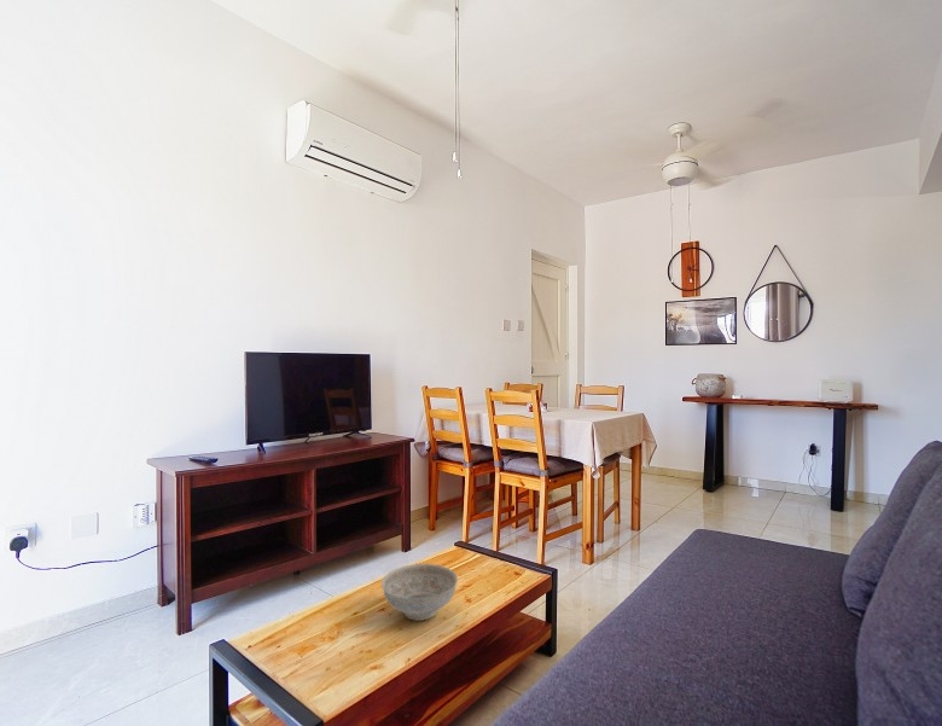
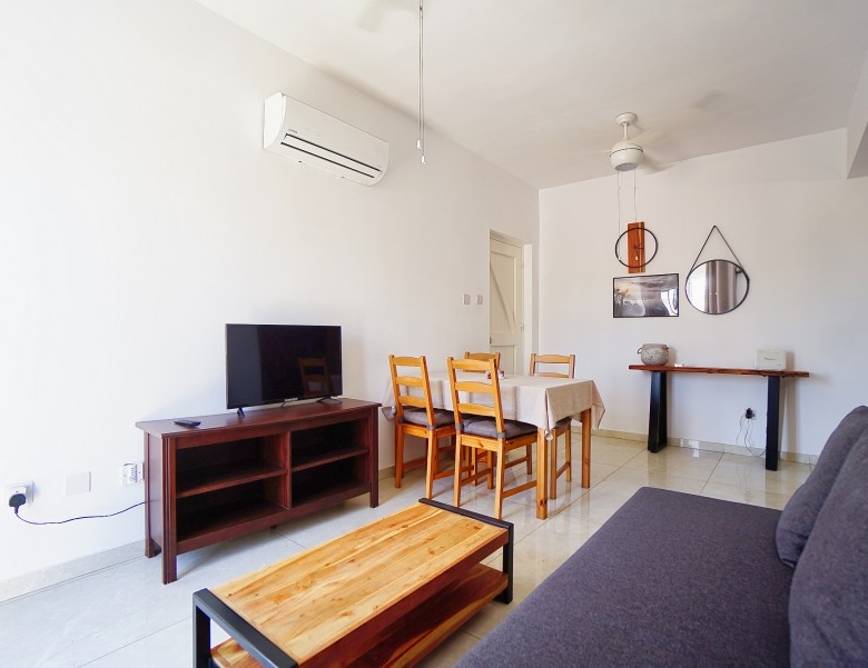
- decorative bowl (419, 596)
